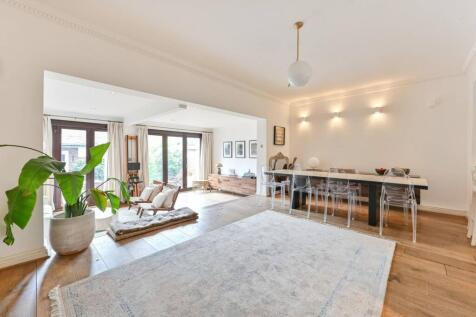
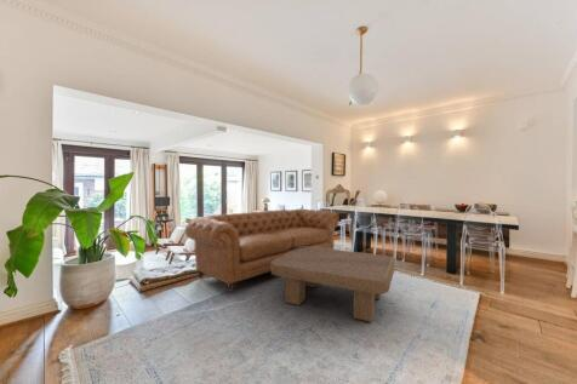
+ sofa (268, 239)
+ coffee table (335, 279)
